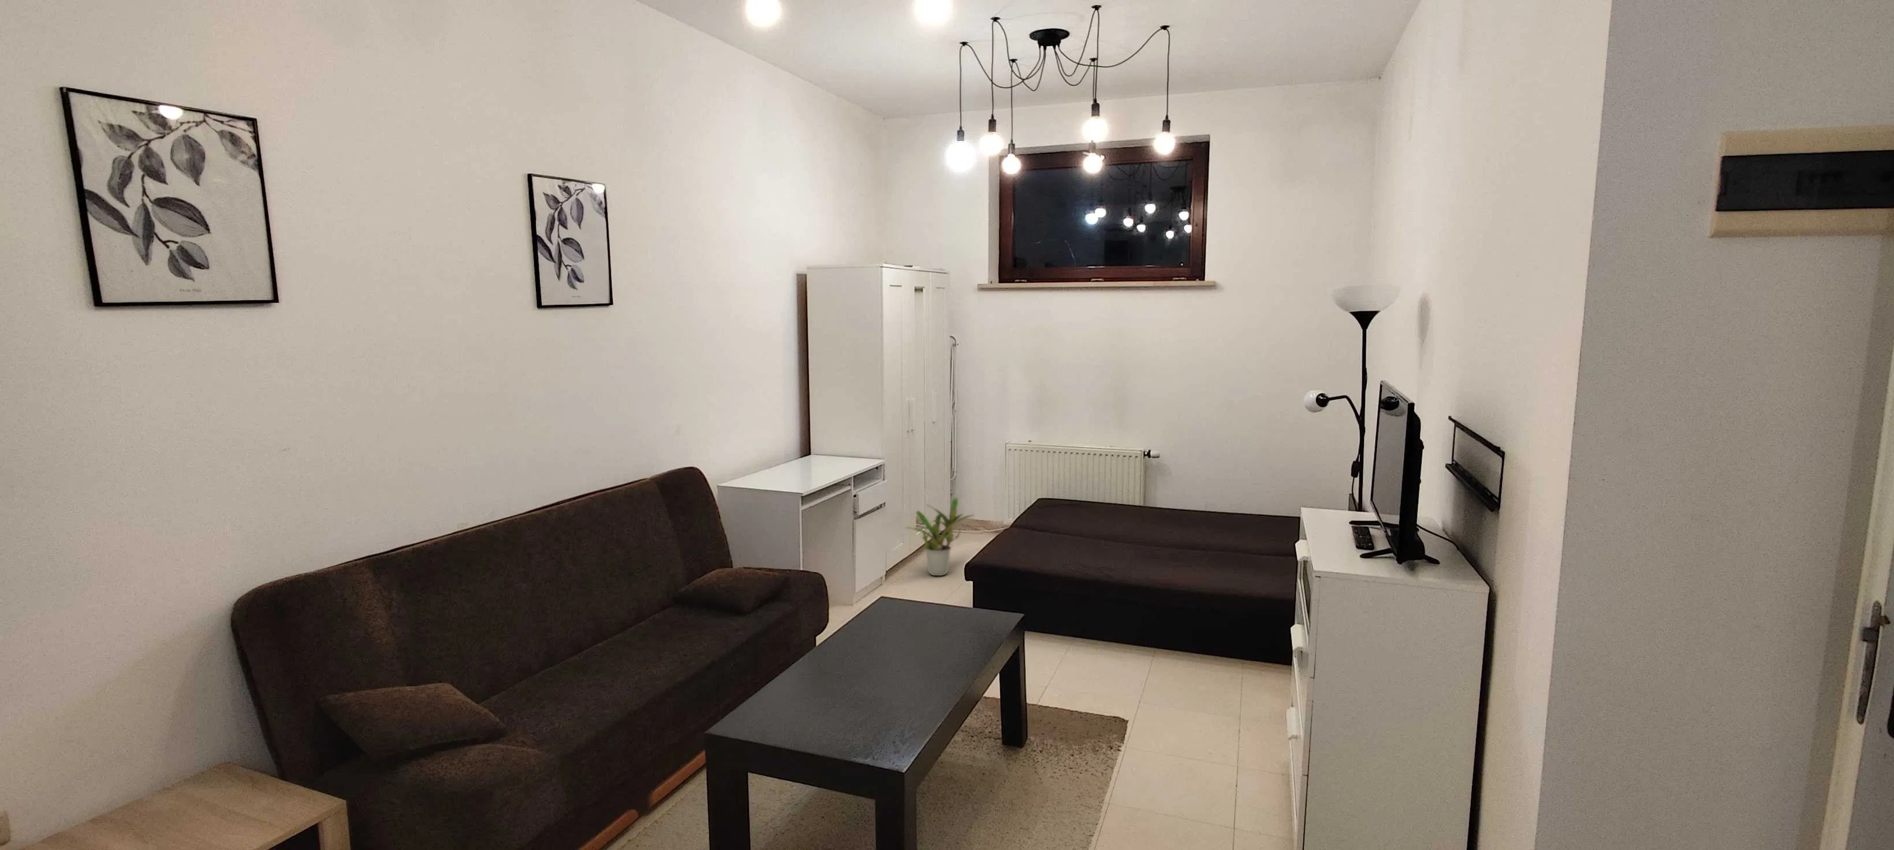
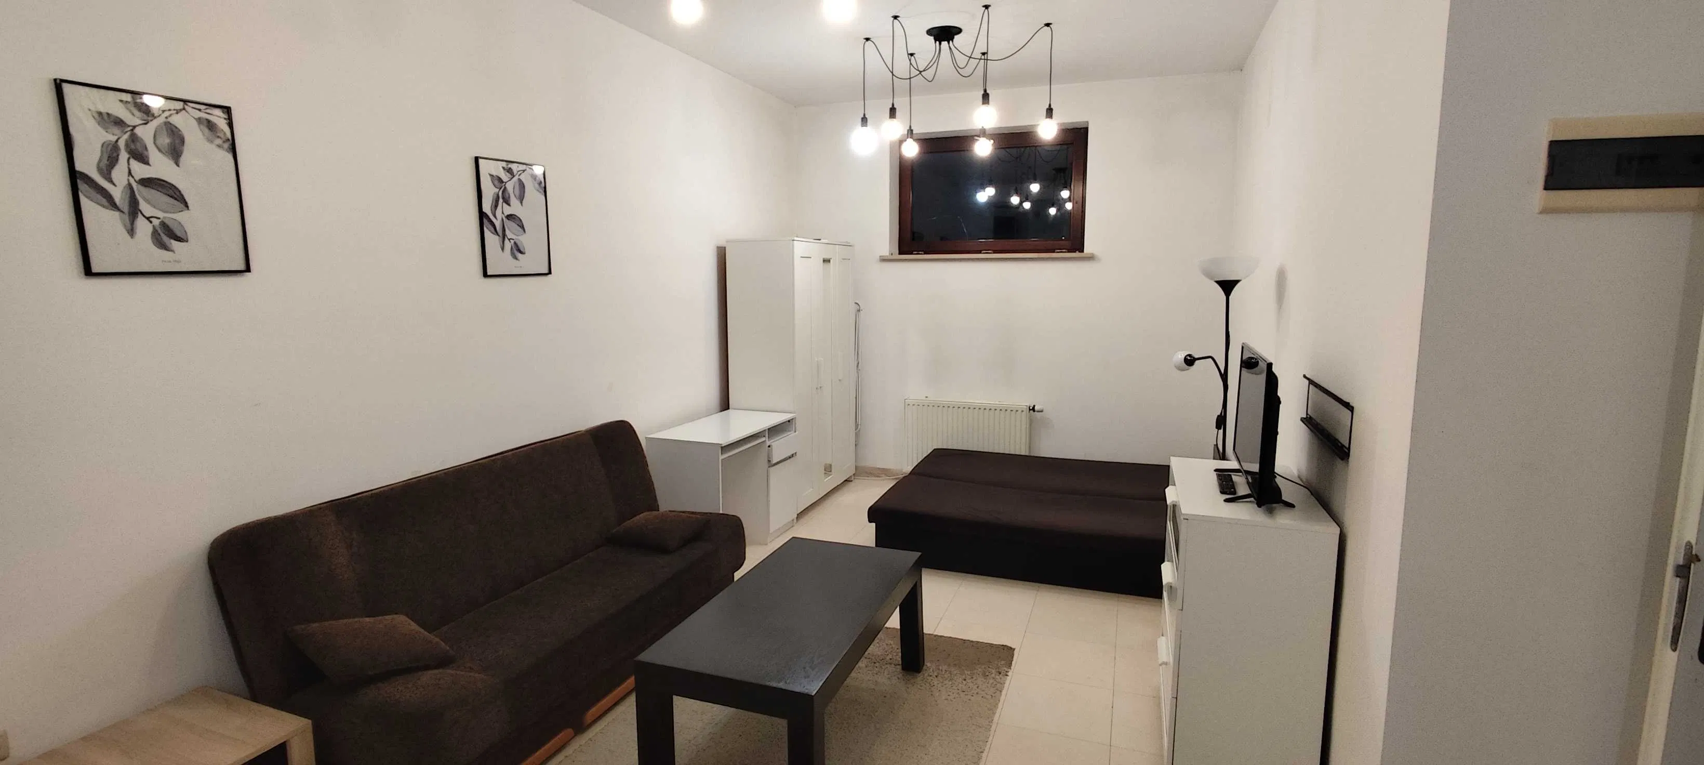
- potted plant (943, 537)
